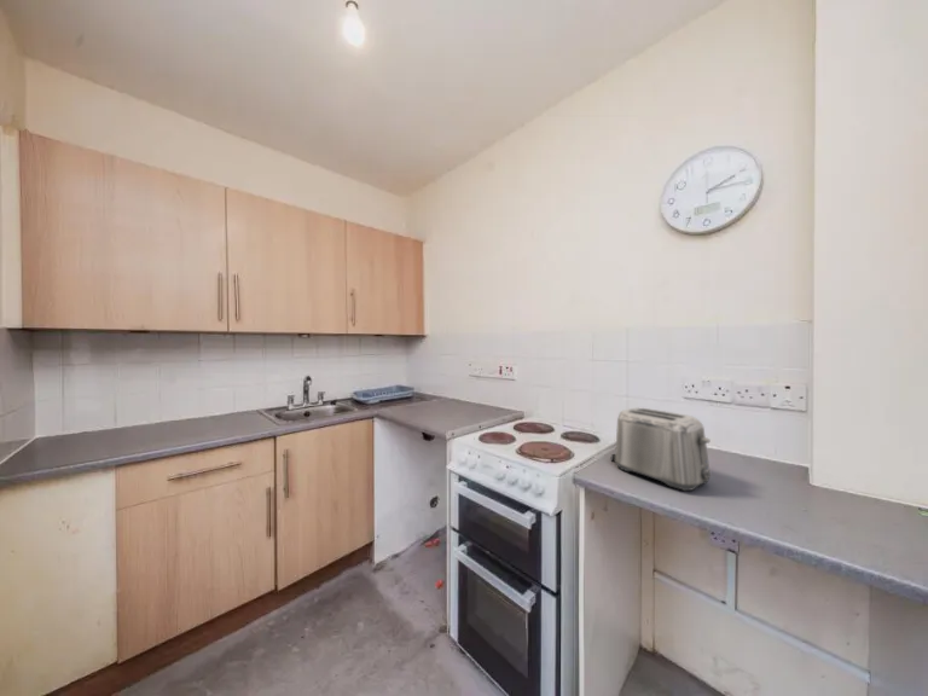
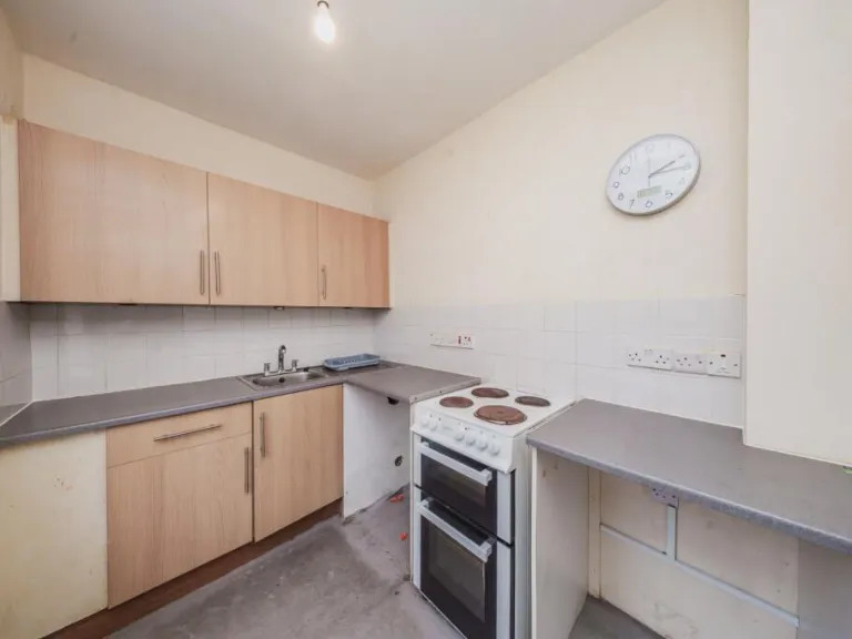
- toaster (655, 442)
